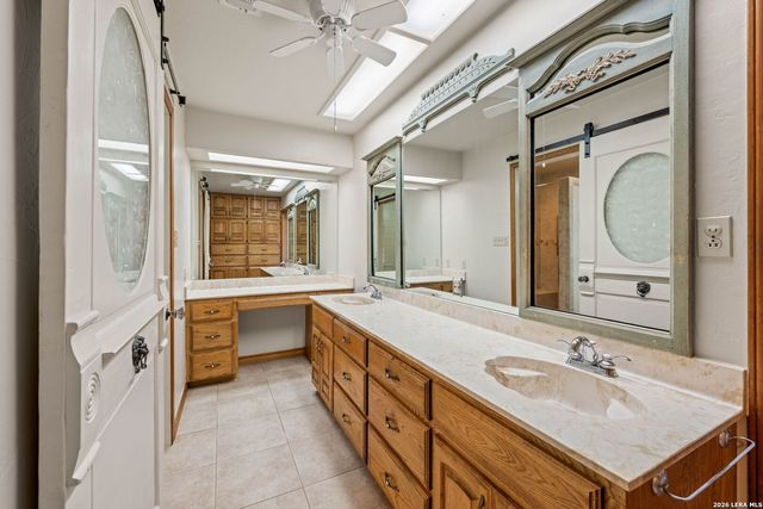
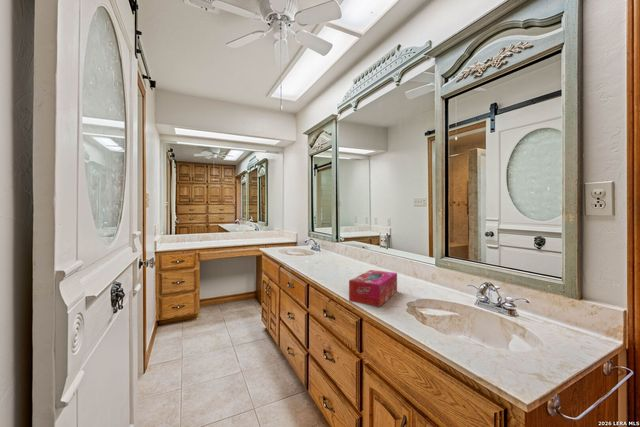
+ tissue box (374, 286)
